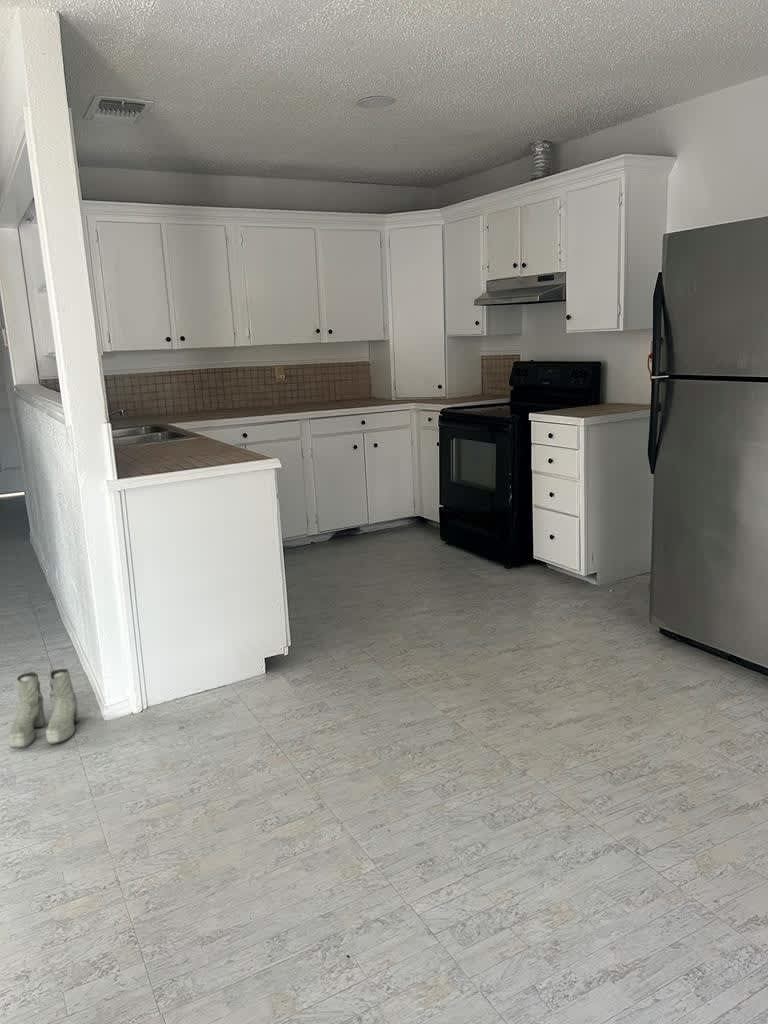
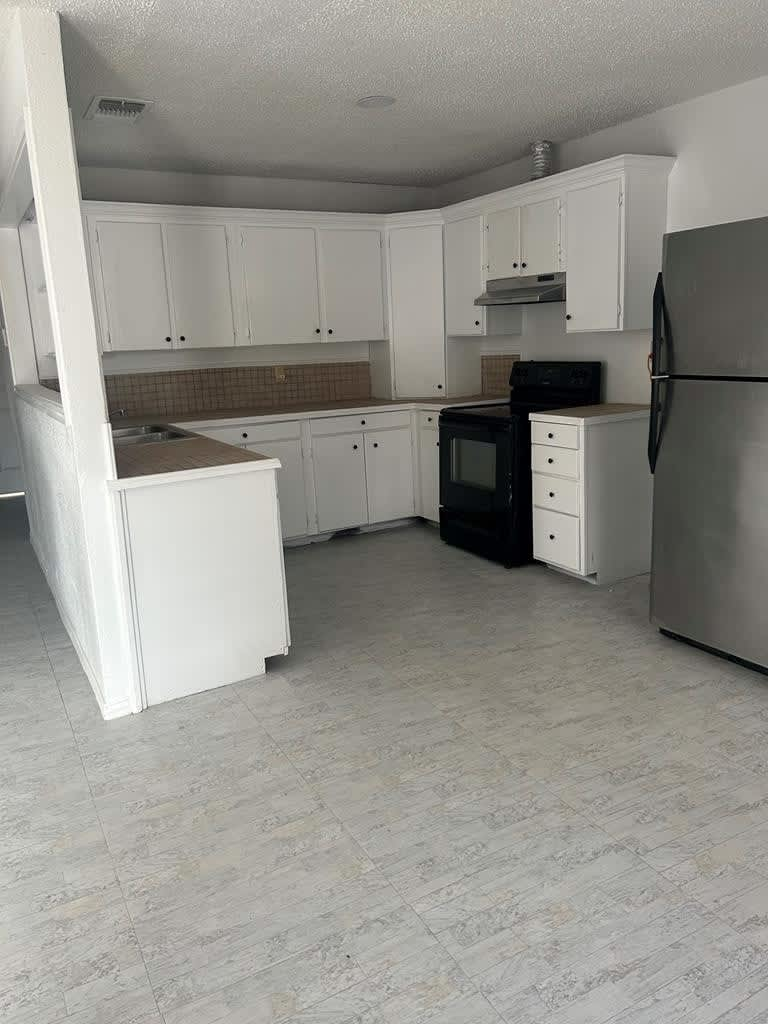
- boots (42, 705)
